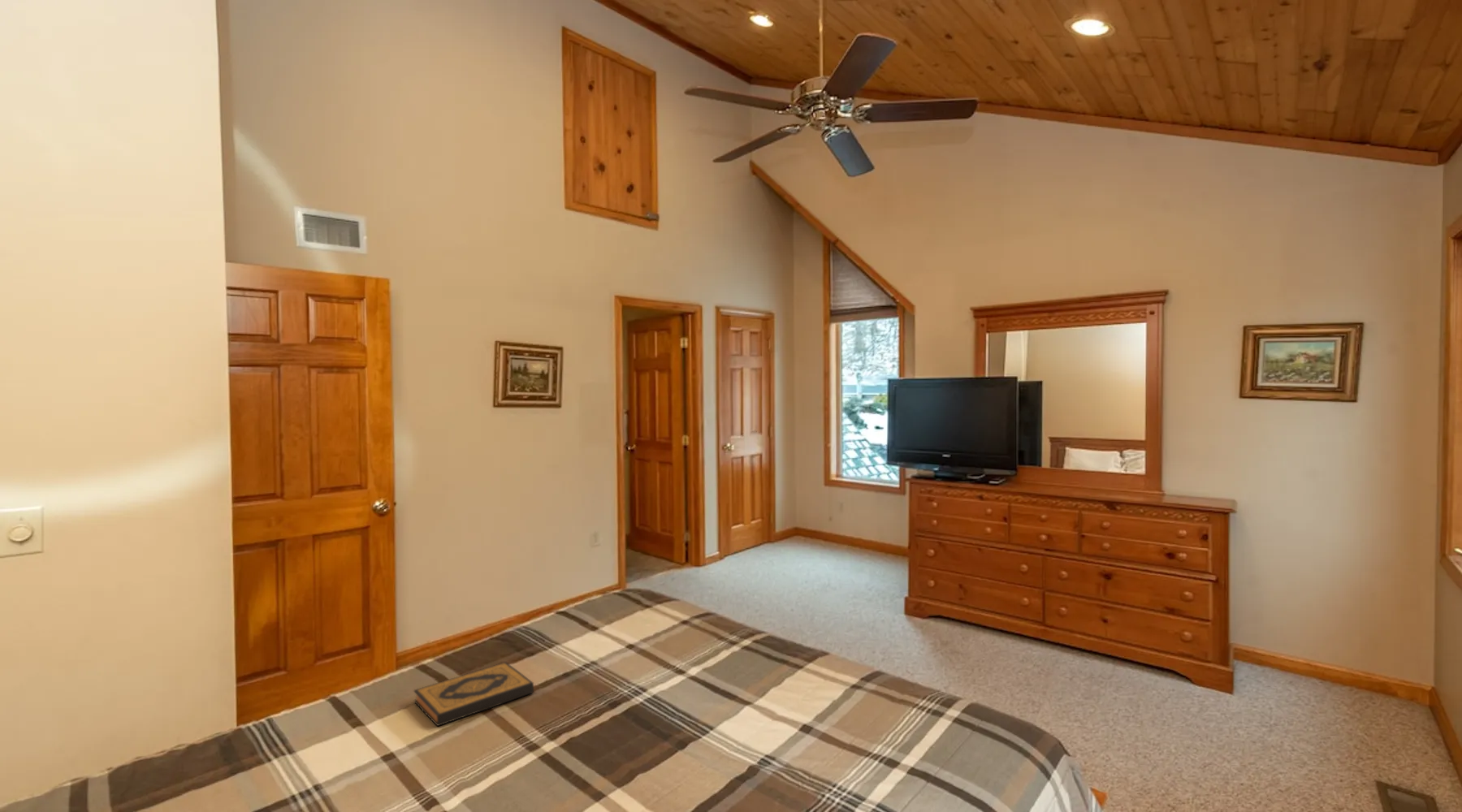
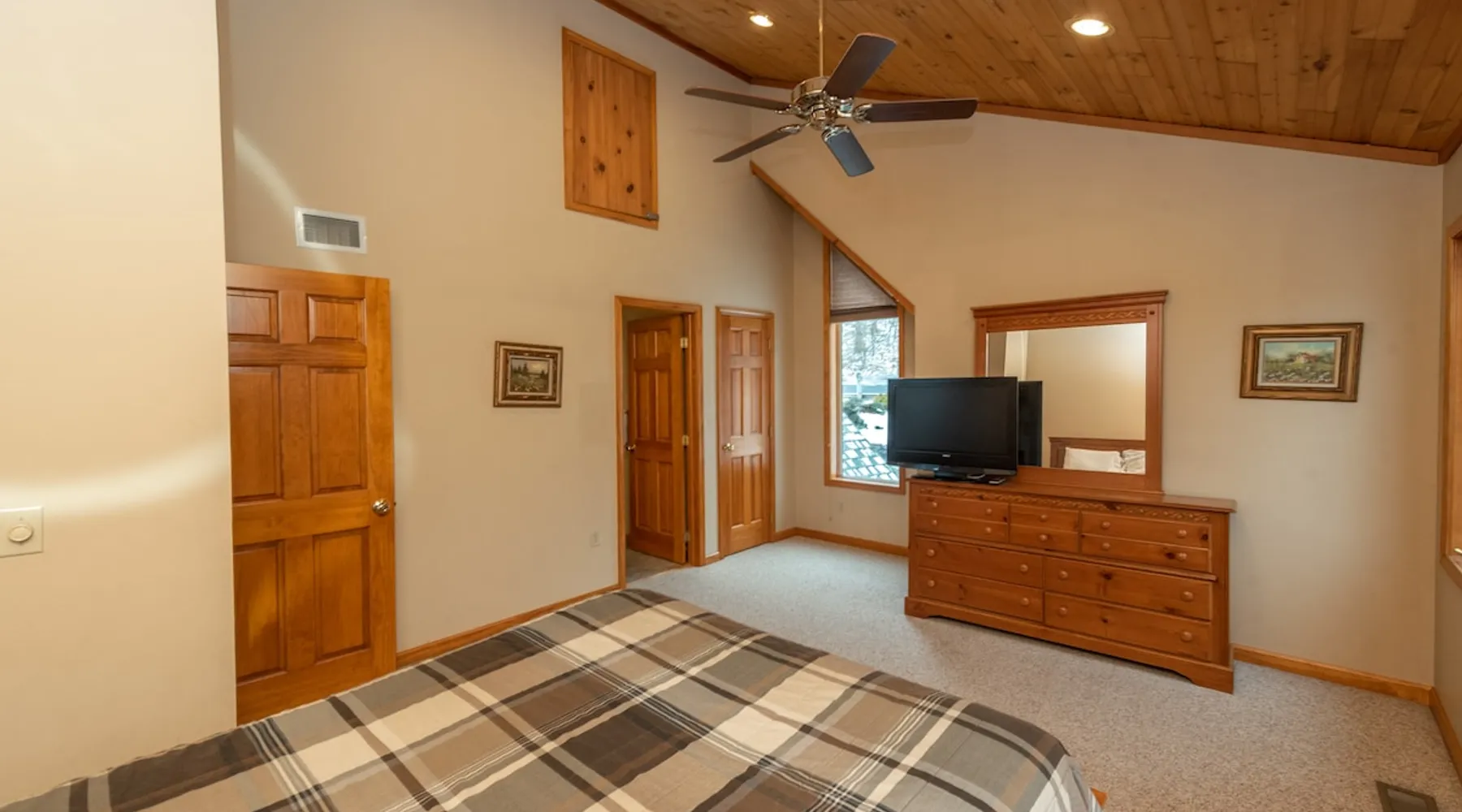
- hardback book (474, 691)
